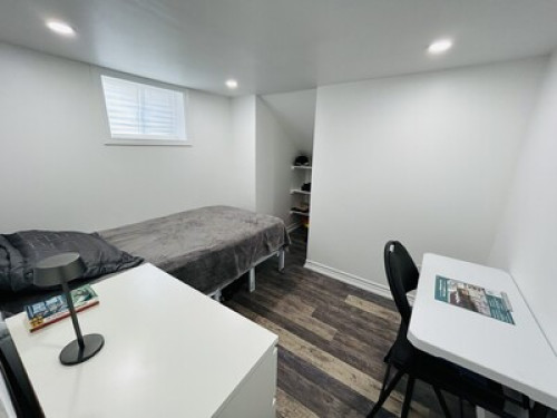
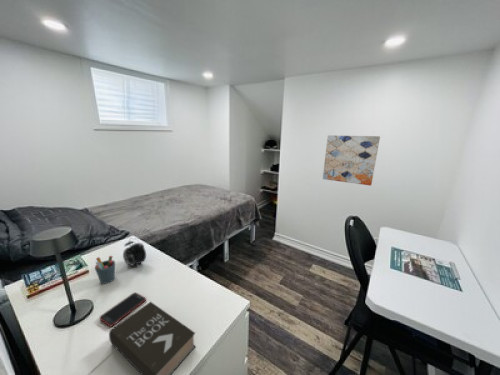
+ pen holder (105, 268)
+ cell phone (124, 308)
+ alarm clock (133, 252)
+ book (152, 339)
+ wall art (349, 159)
